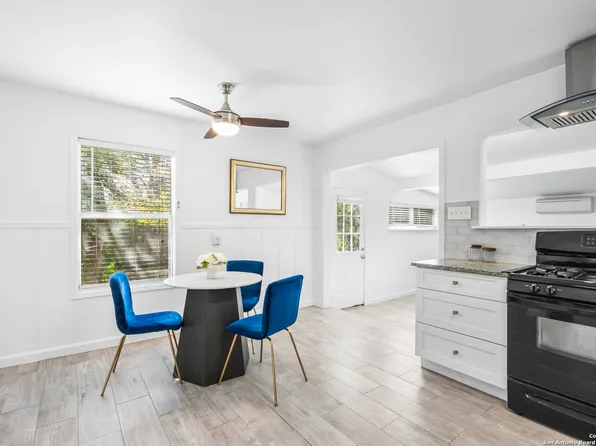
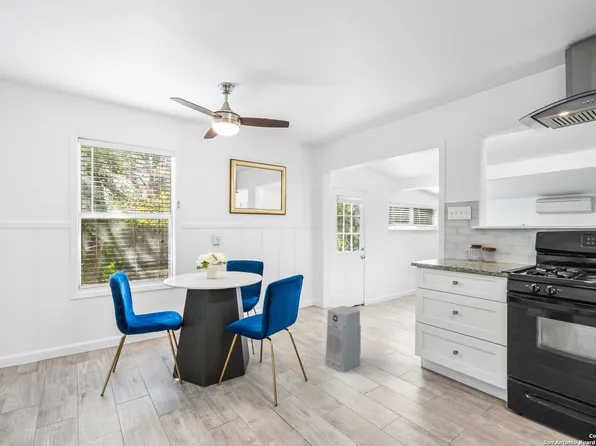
+ air purifier (343, 337)
